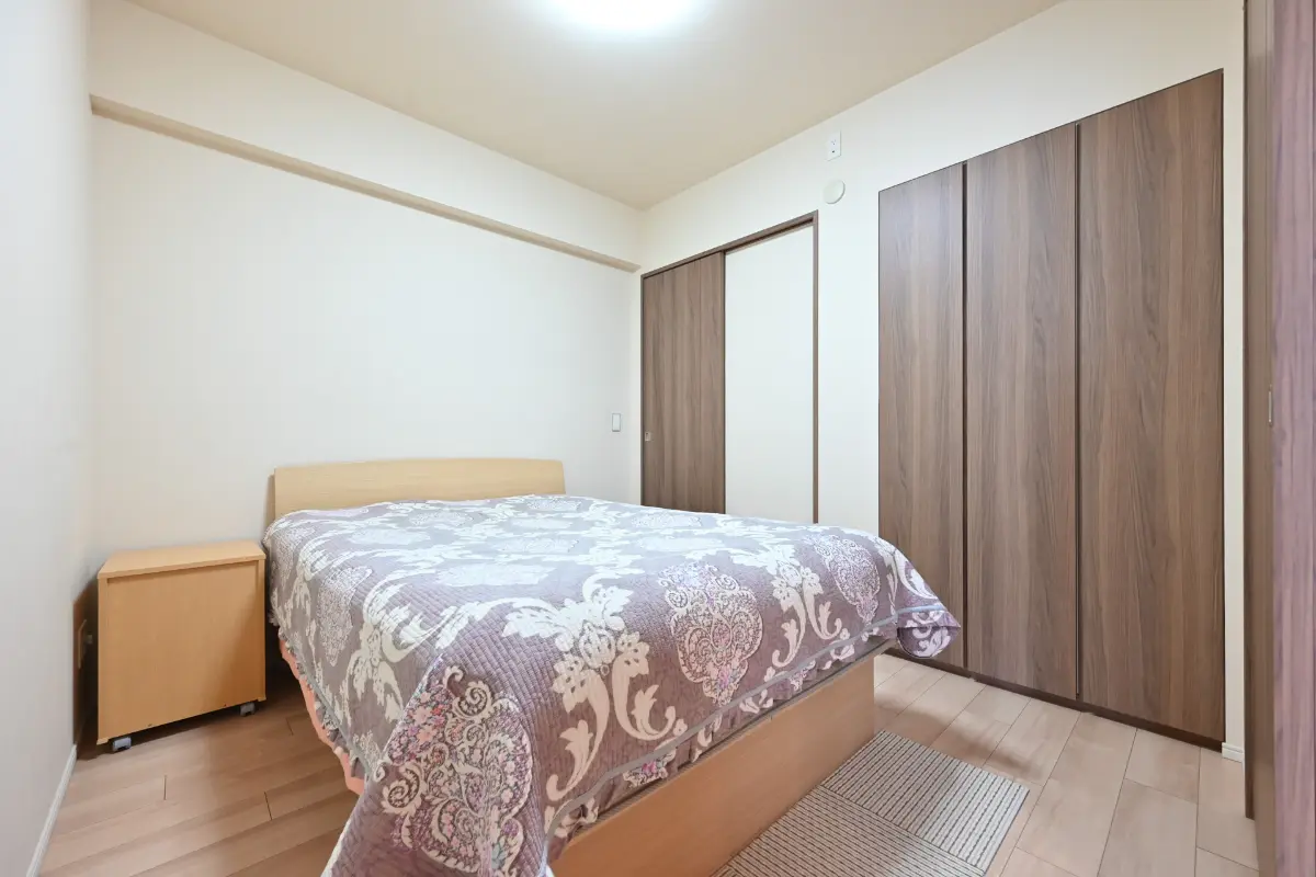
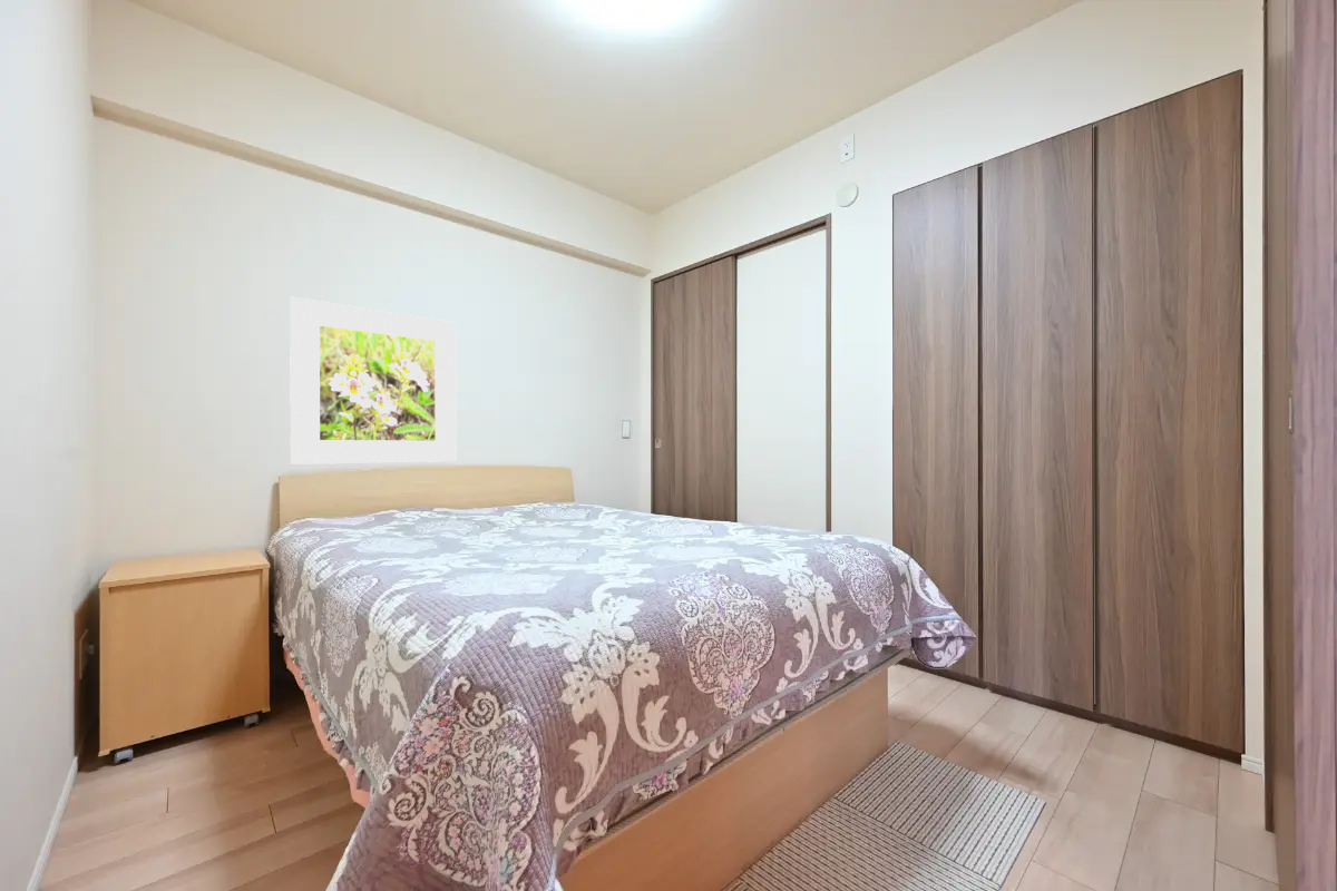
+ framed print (381, 386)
